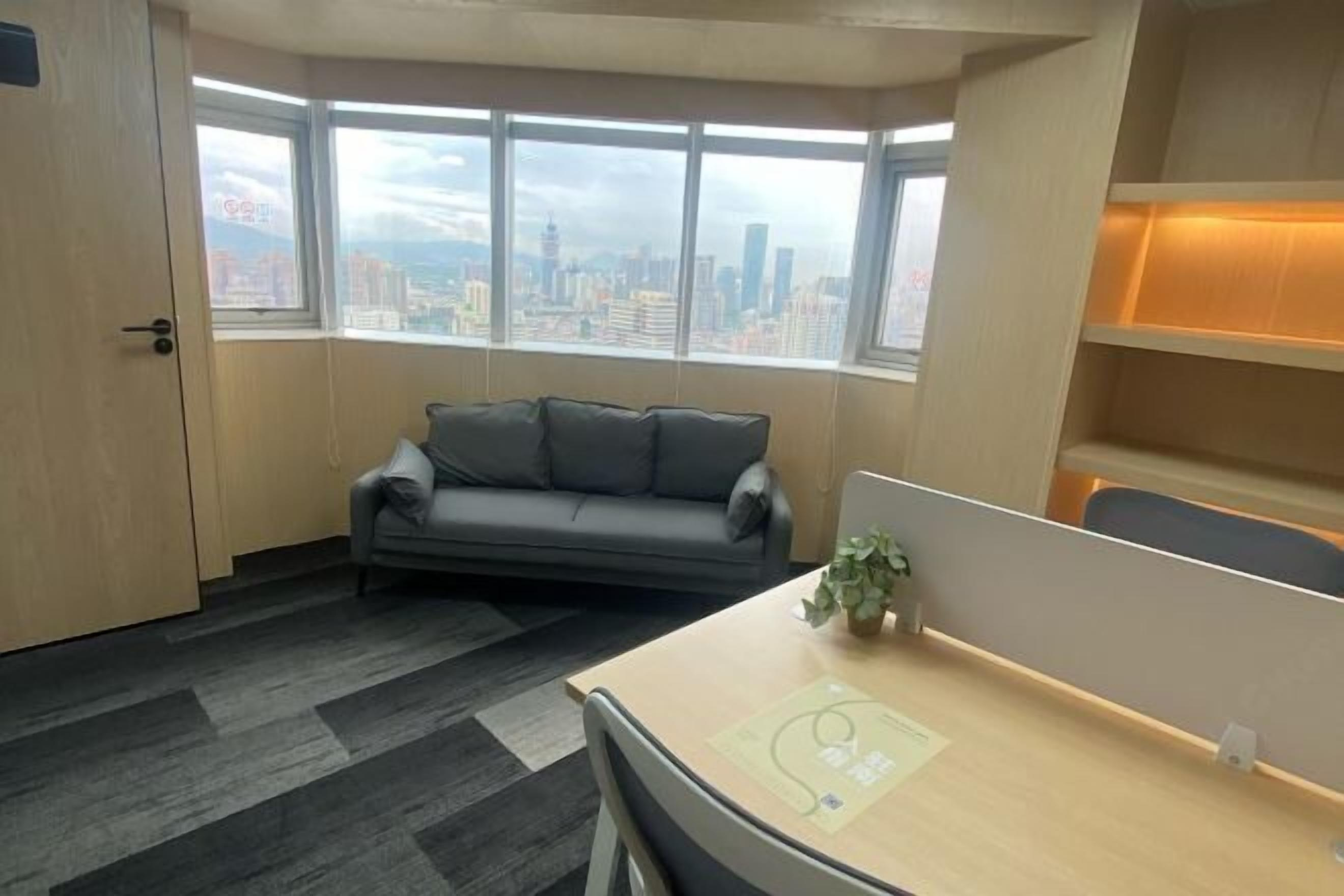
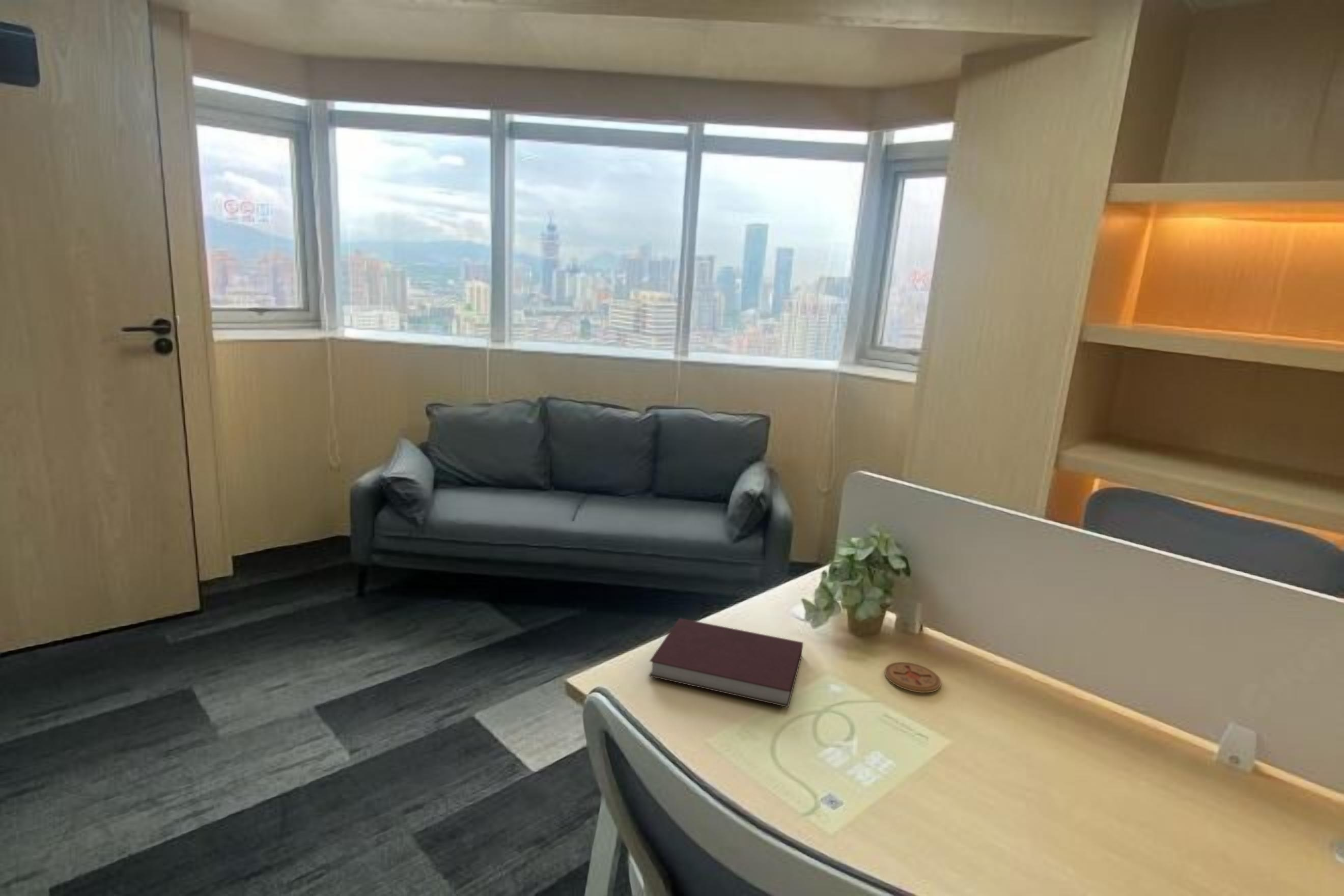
+ coaster (912, 677)
+ notebook (729, 658)
